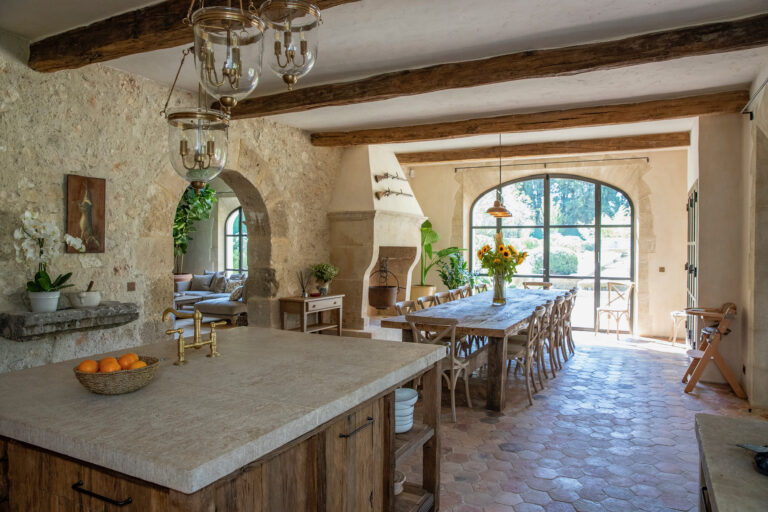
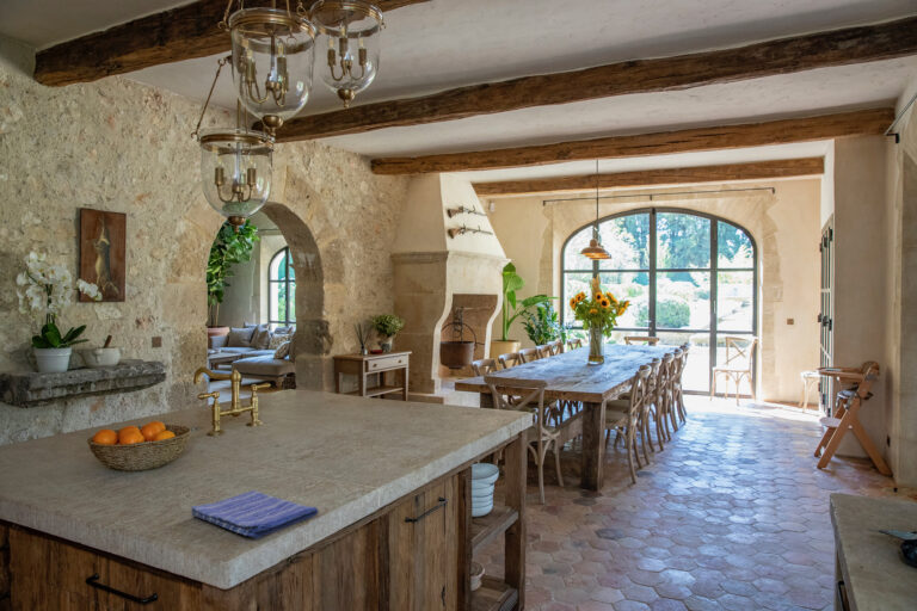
+ dish towel (254, 510)
